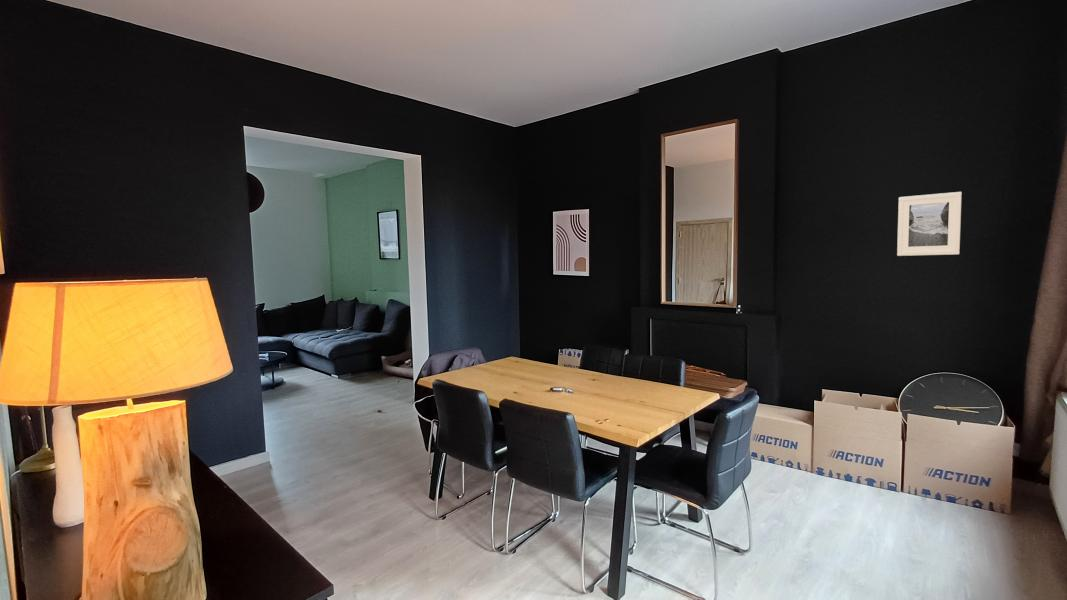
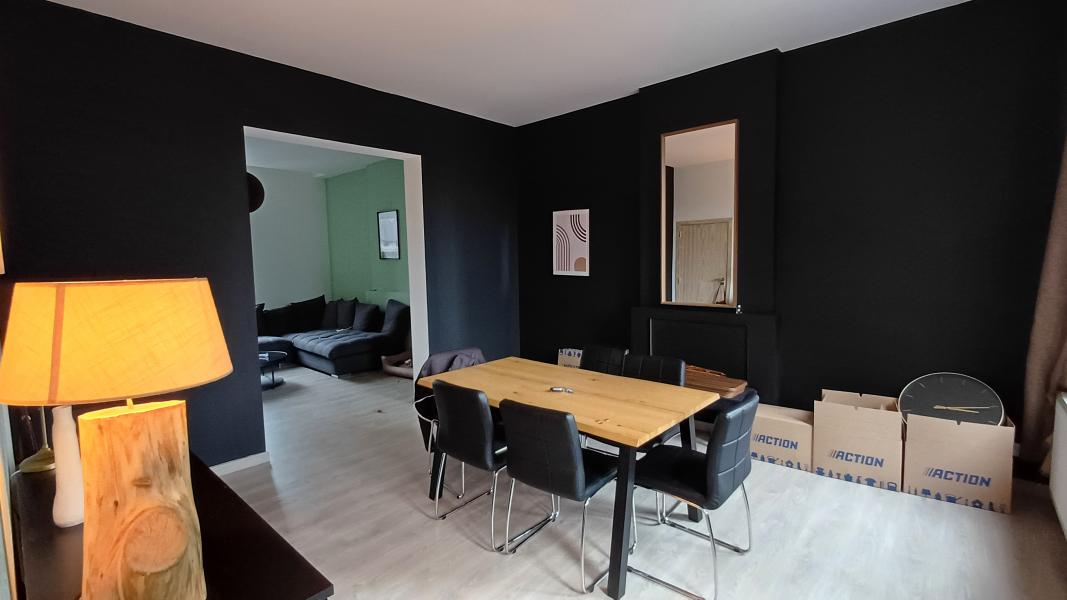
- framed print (928, 225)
